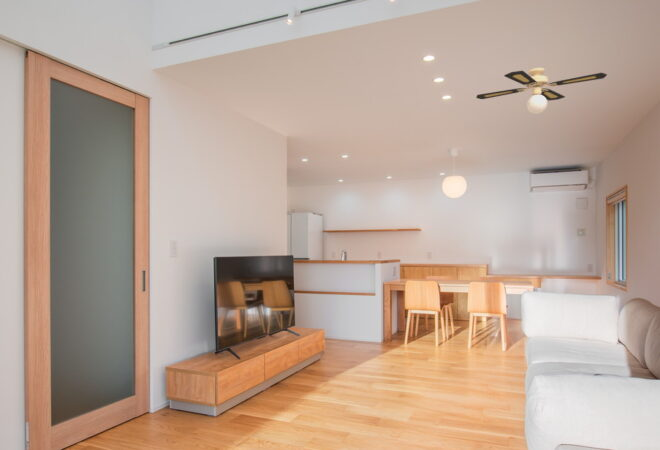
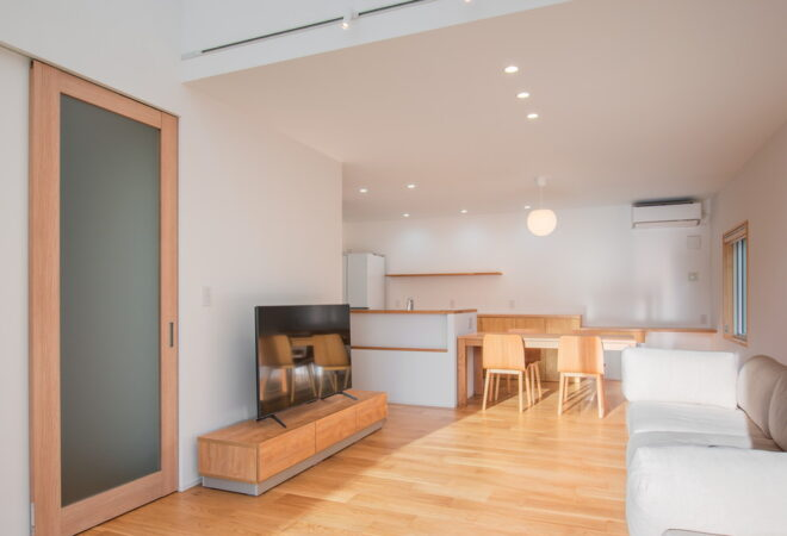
- ceiling fan (536, 91)
